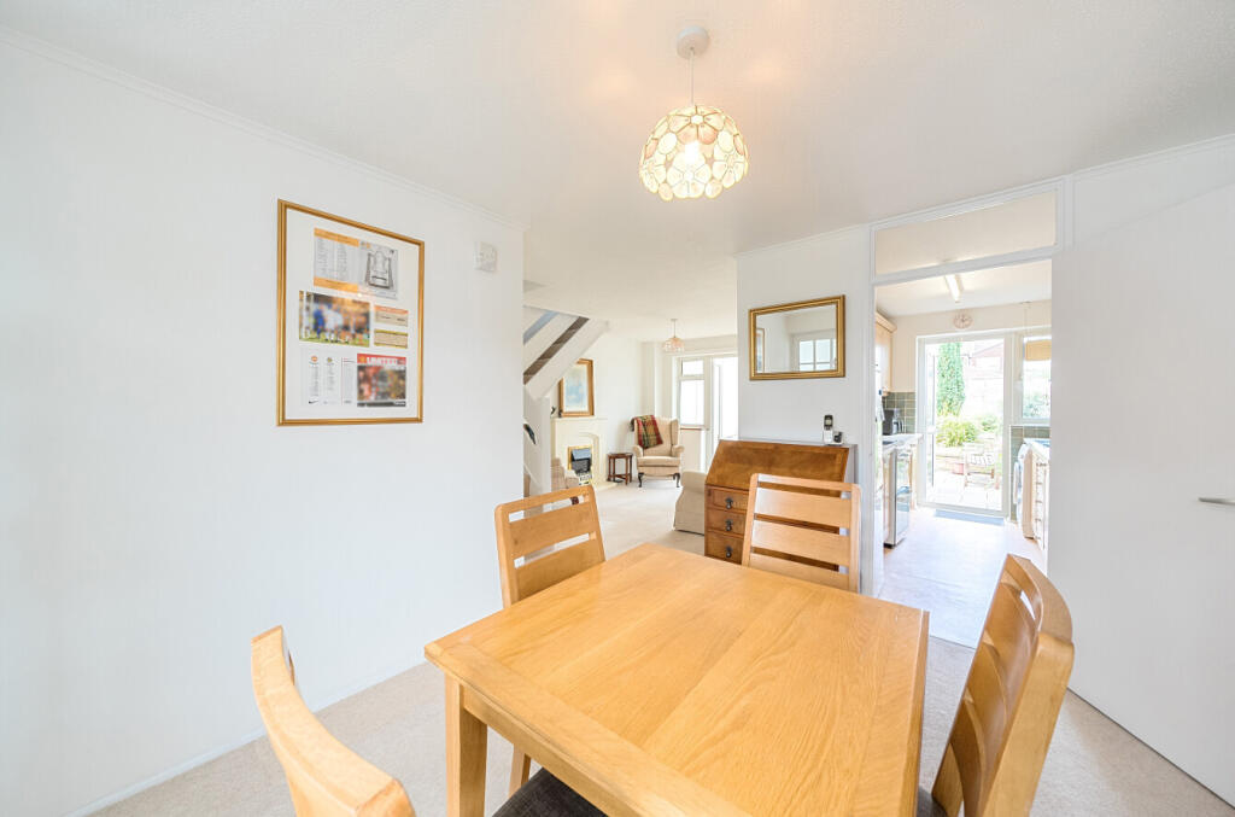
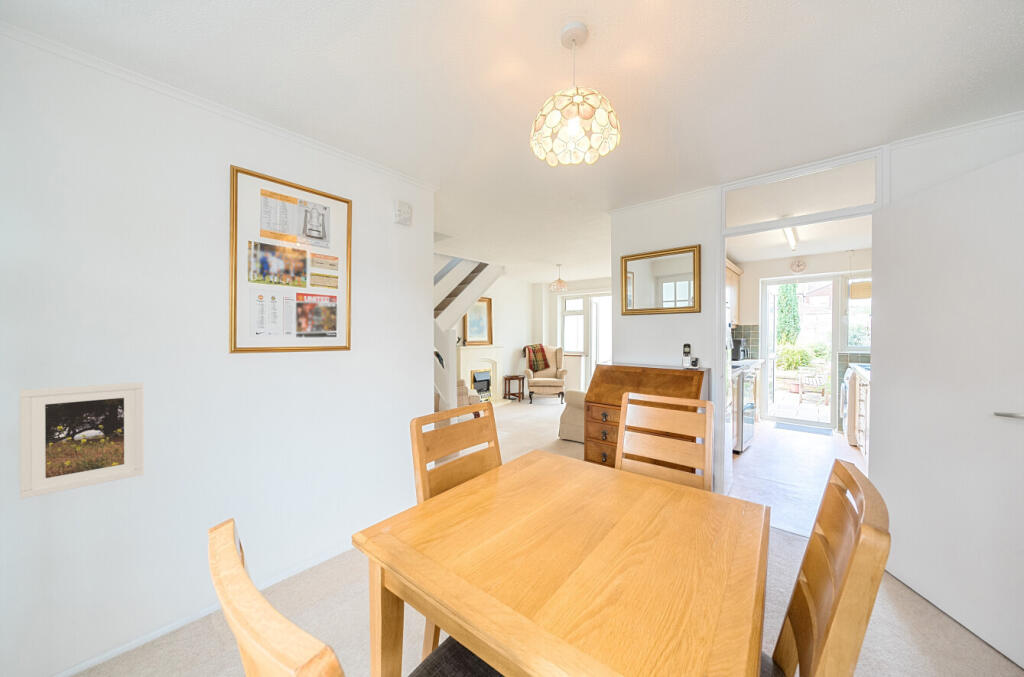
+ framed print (86, 435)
